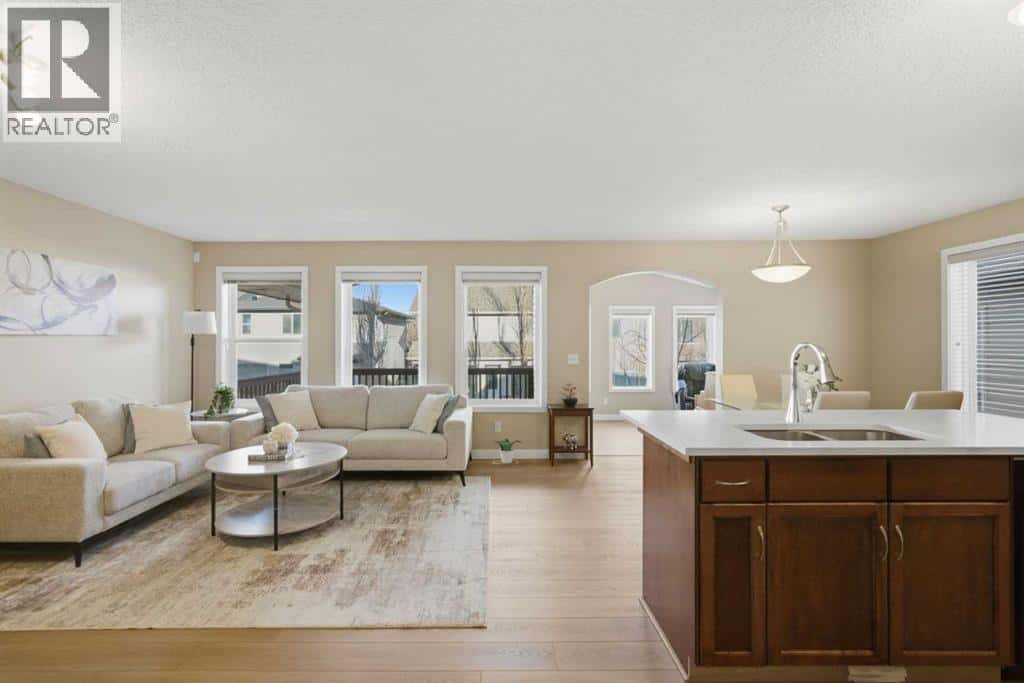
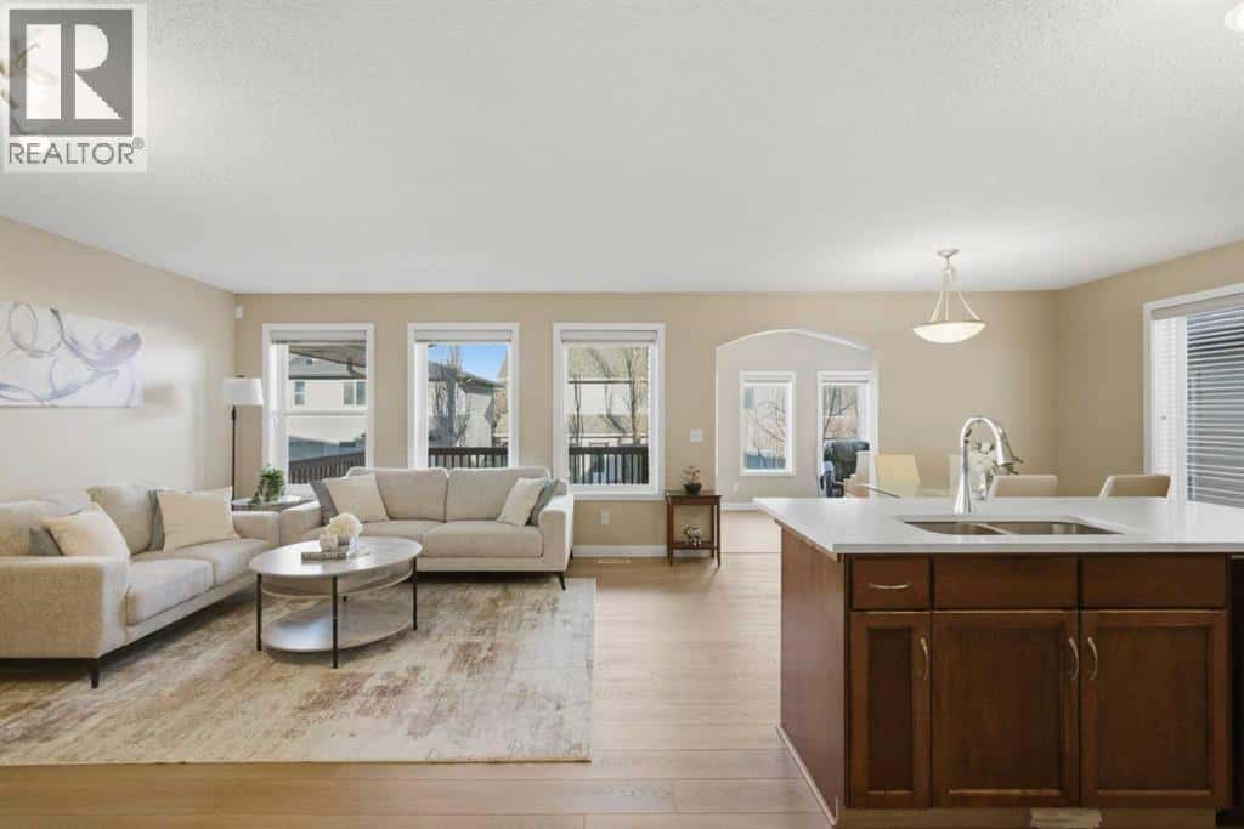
- potted plant (507, 451)
